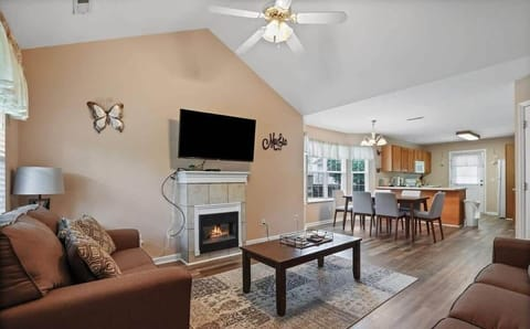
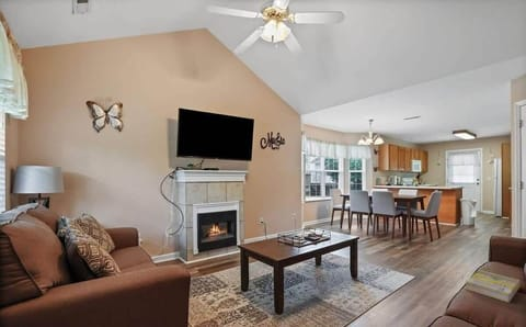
+ book (492, 284)
